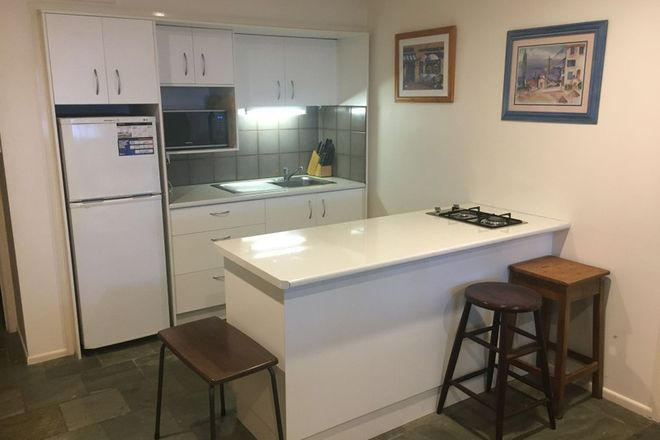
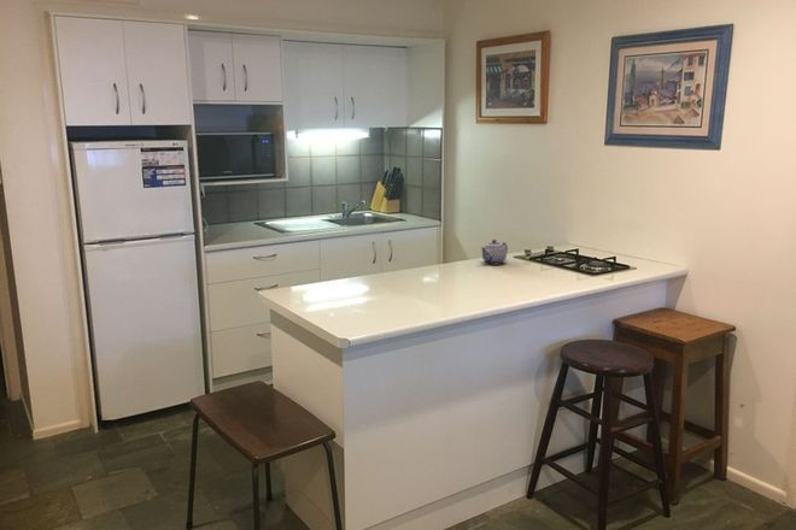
+ teapot (493, 251)
